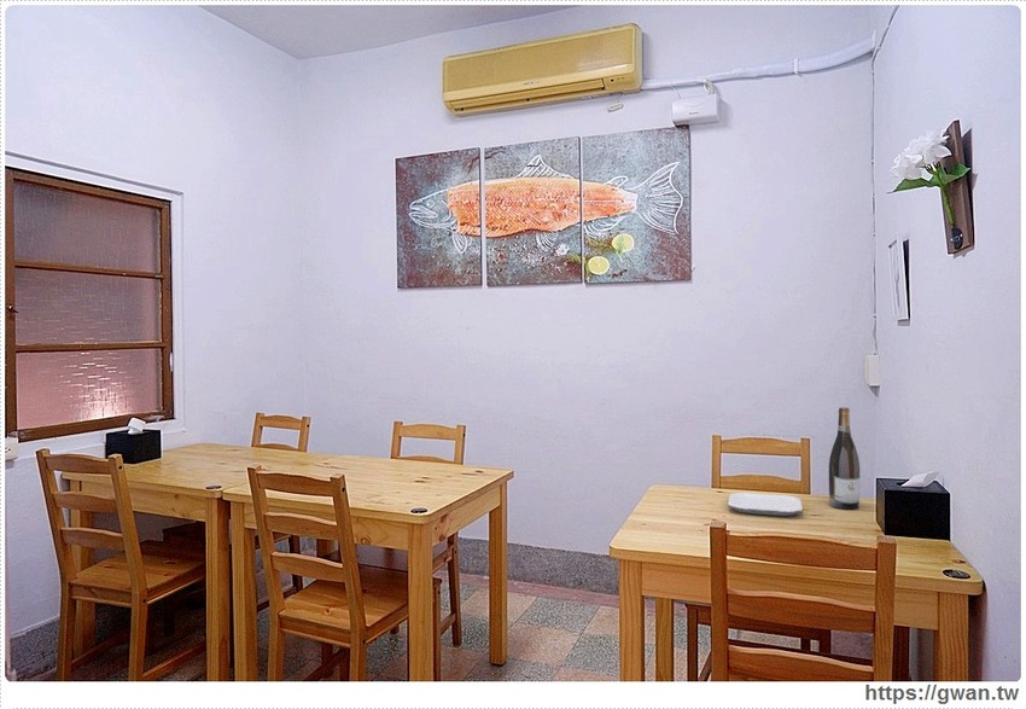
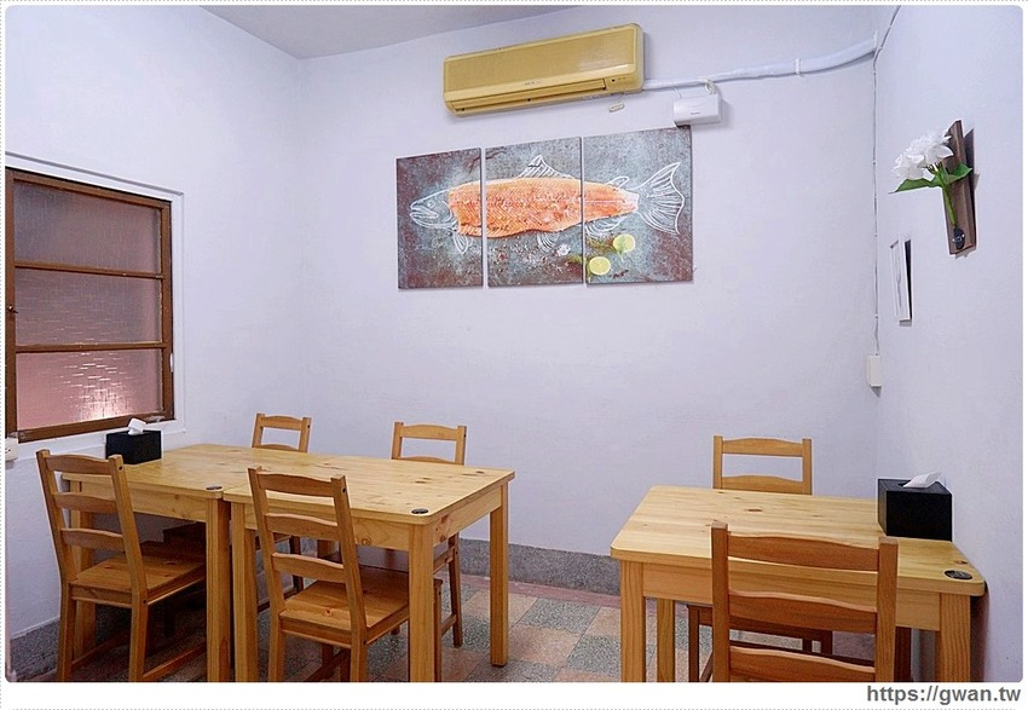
- wine bottle (844, 457)
- plate (764, 504)
